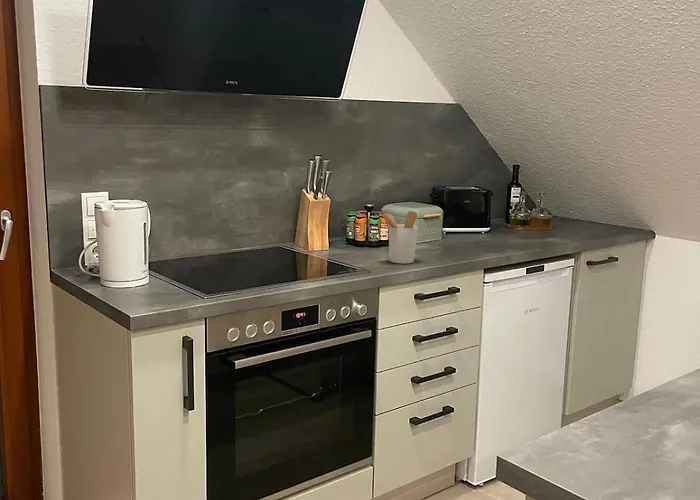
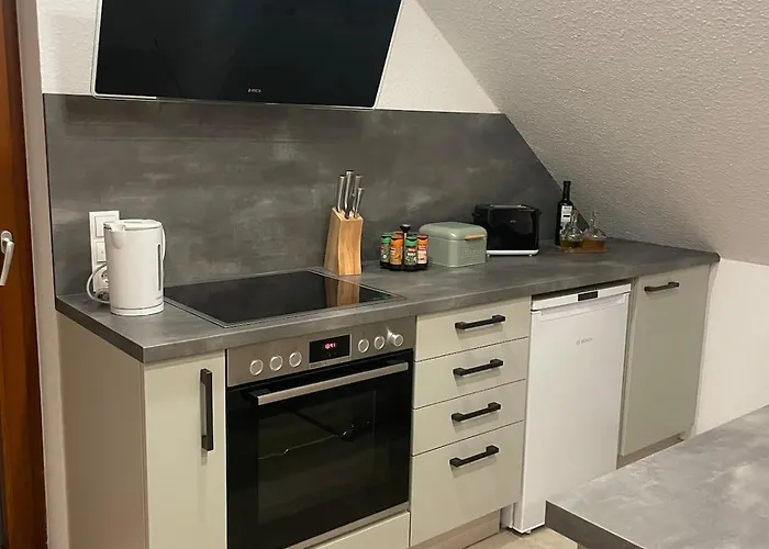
- utensil holder (396, 235)
